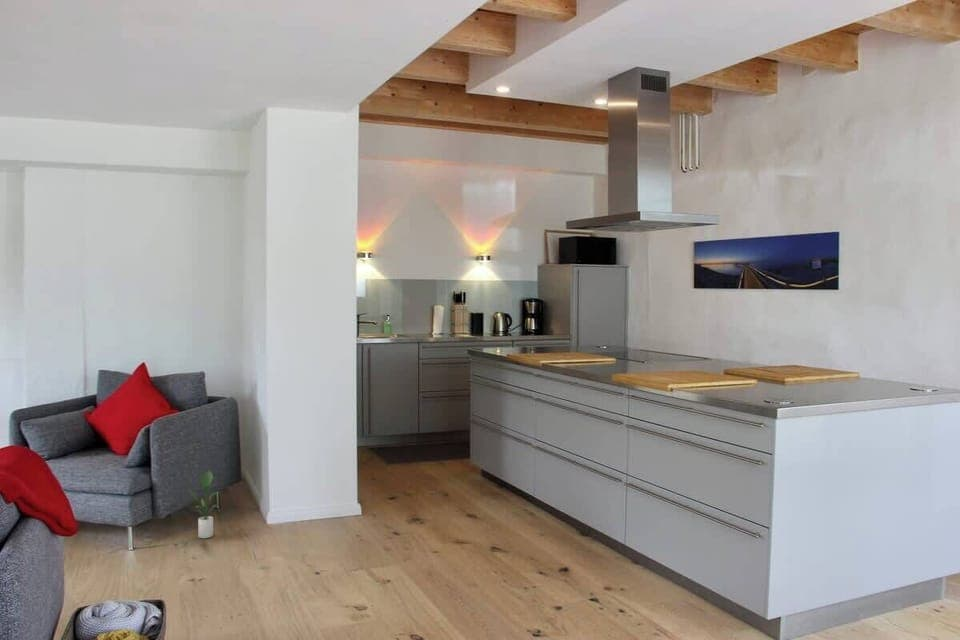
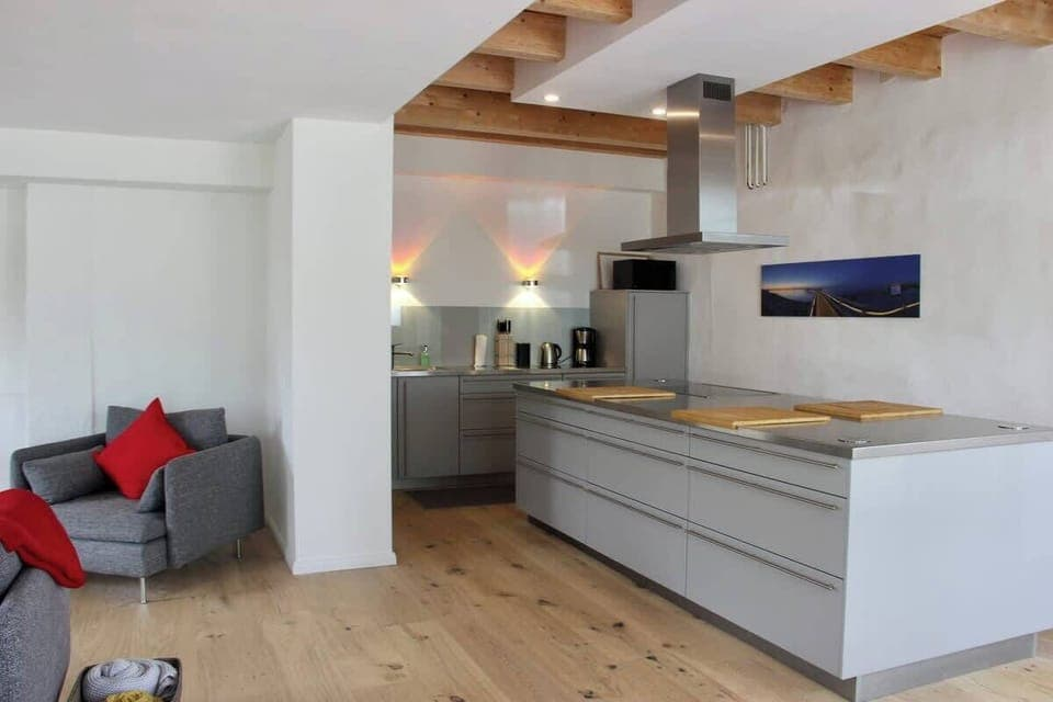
- potted plant (203, 505)
